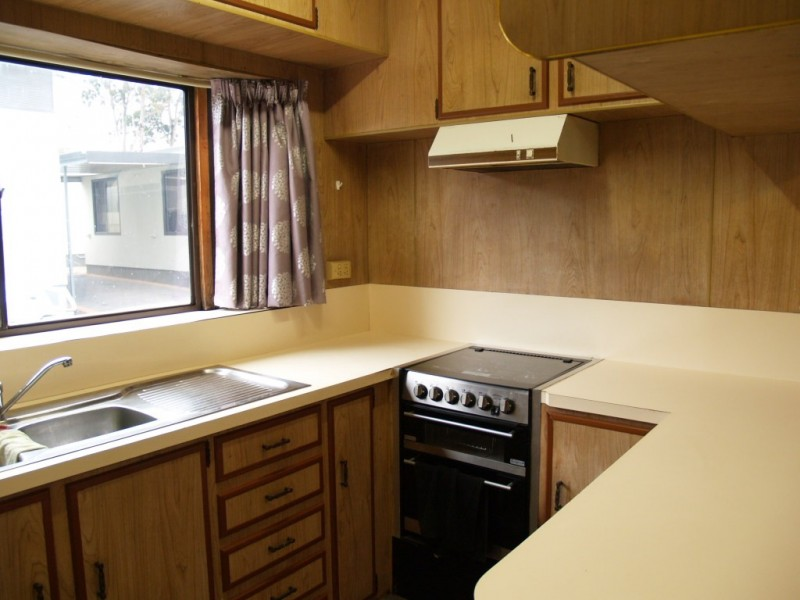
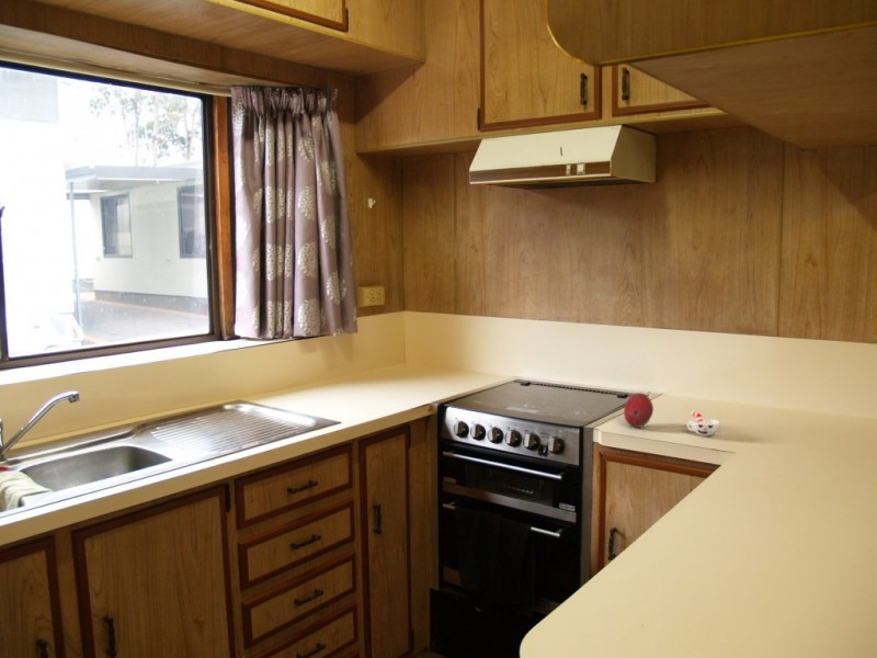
+ fruit (638, 409)
+ cup (703, 424)
